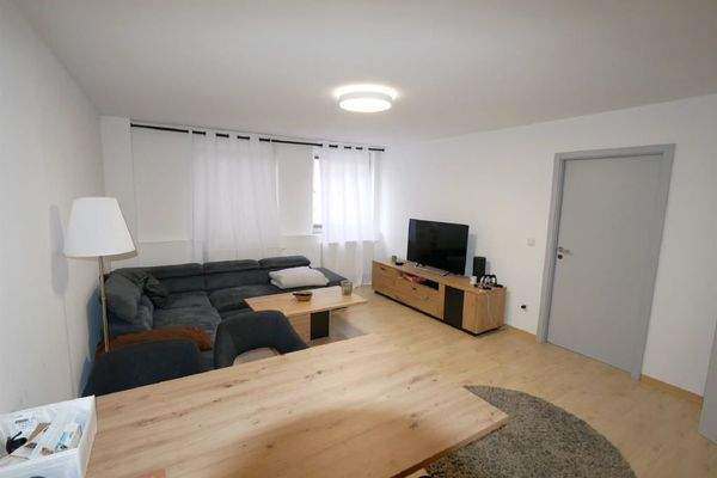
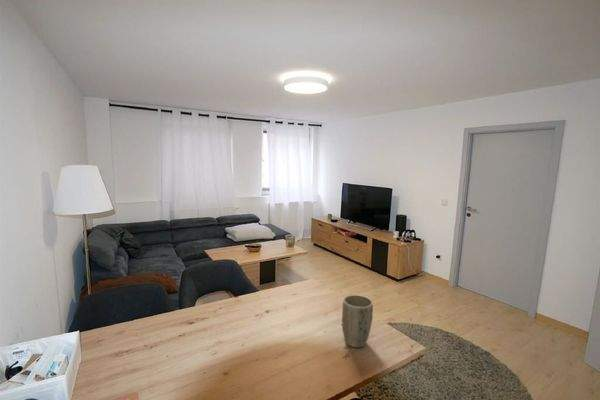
+ plant pot (356, 321)
